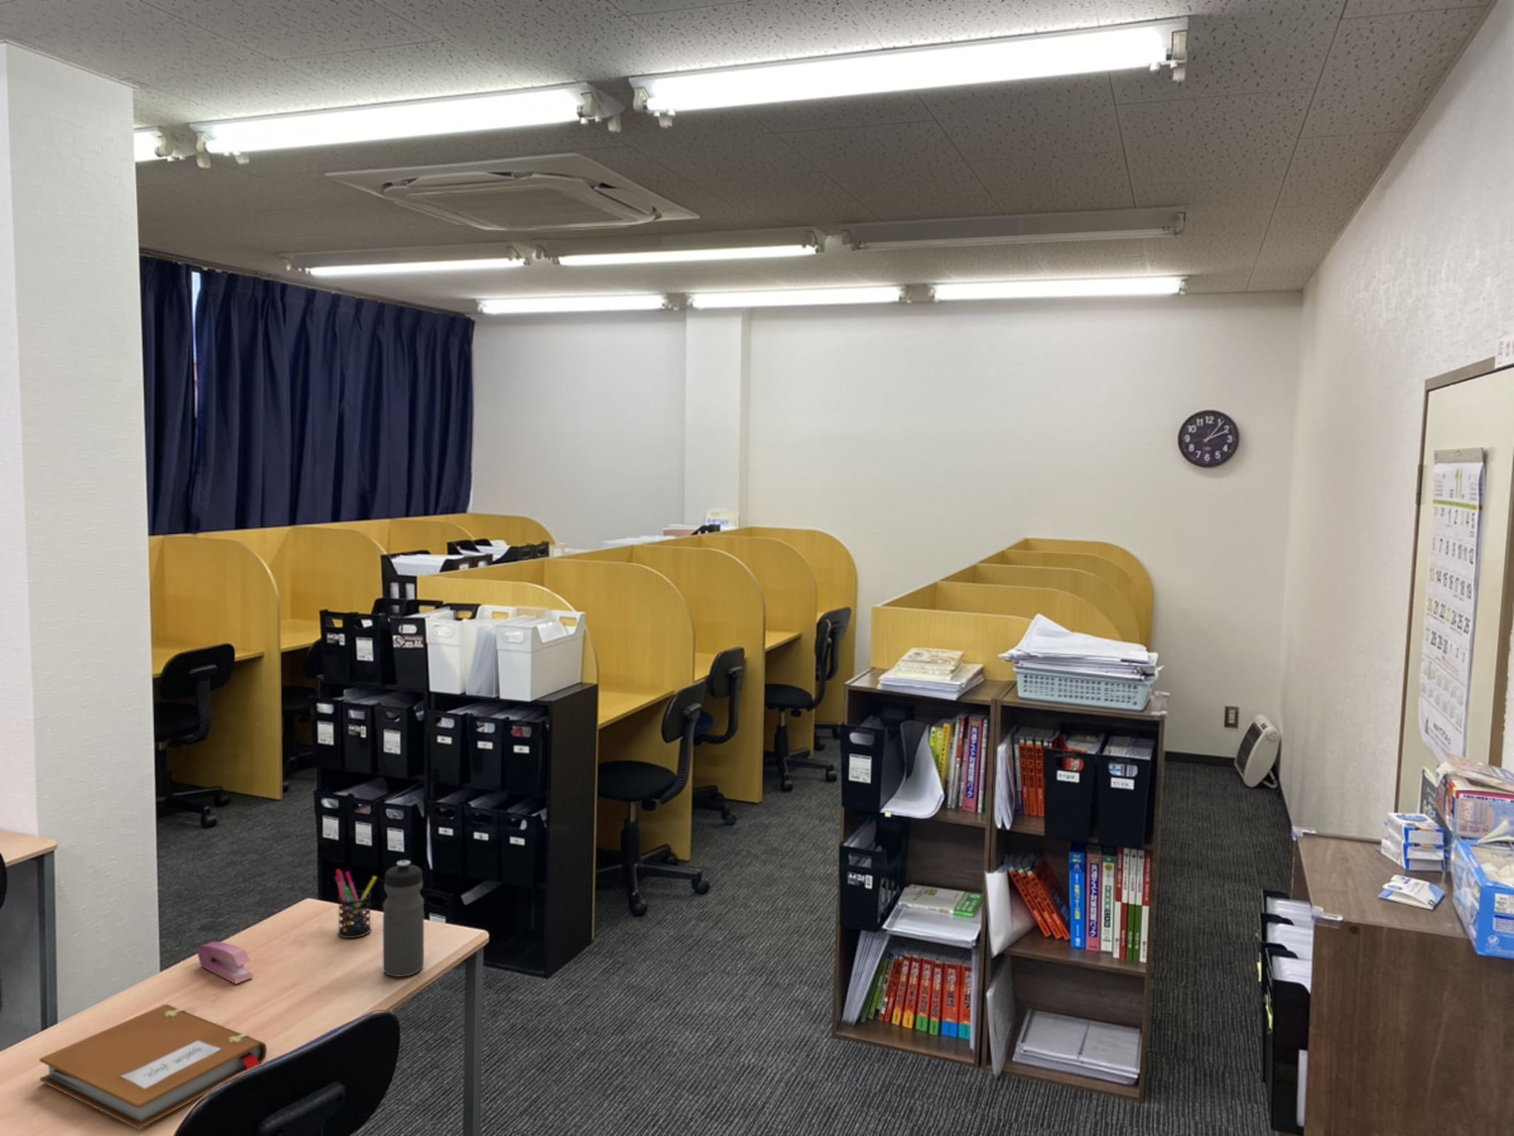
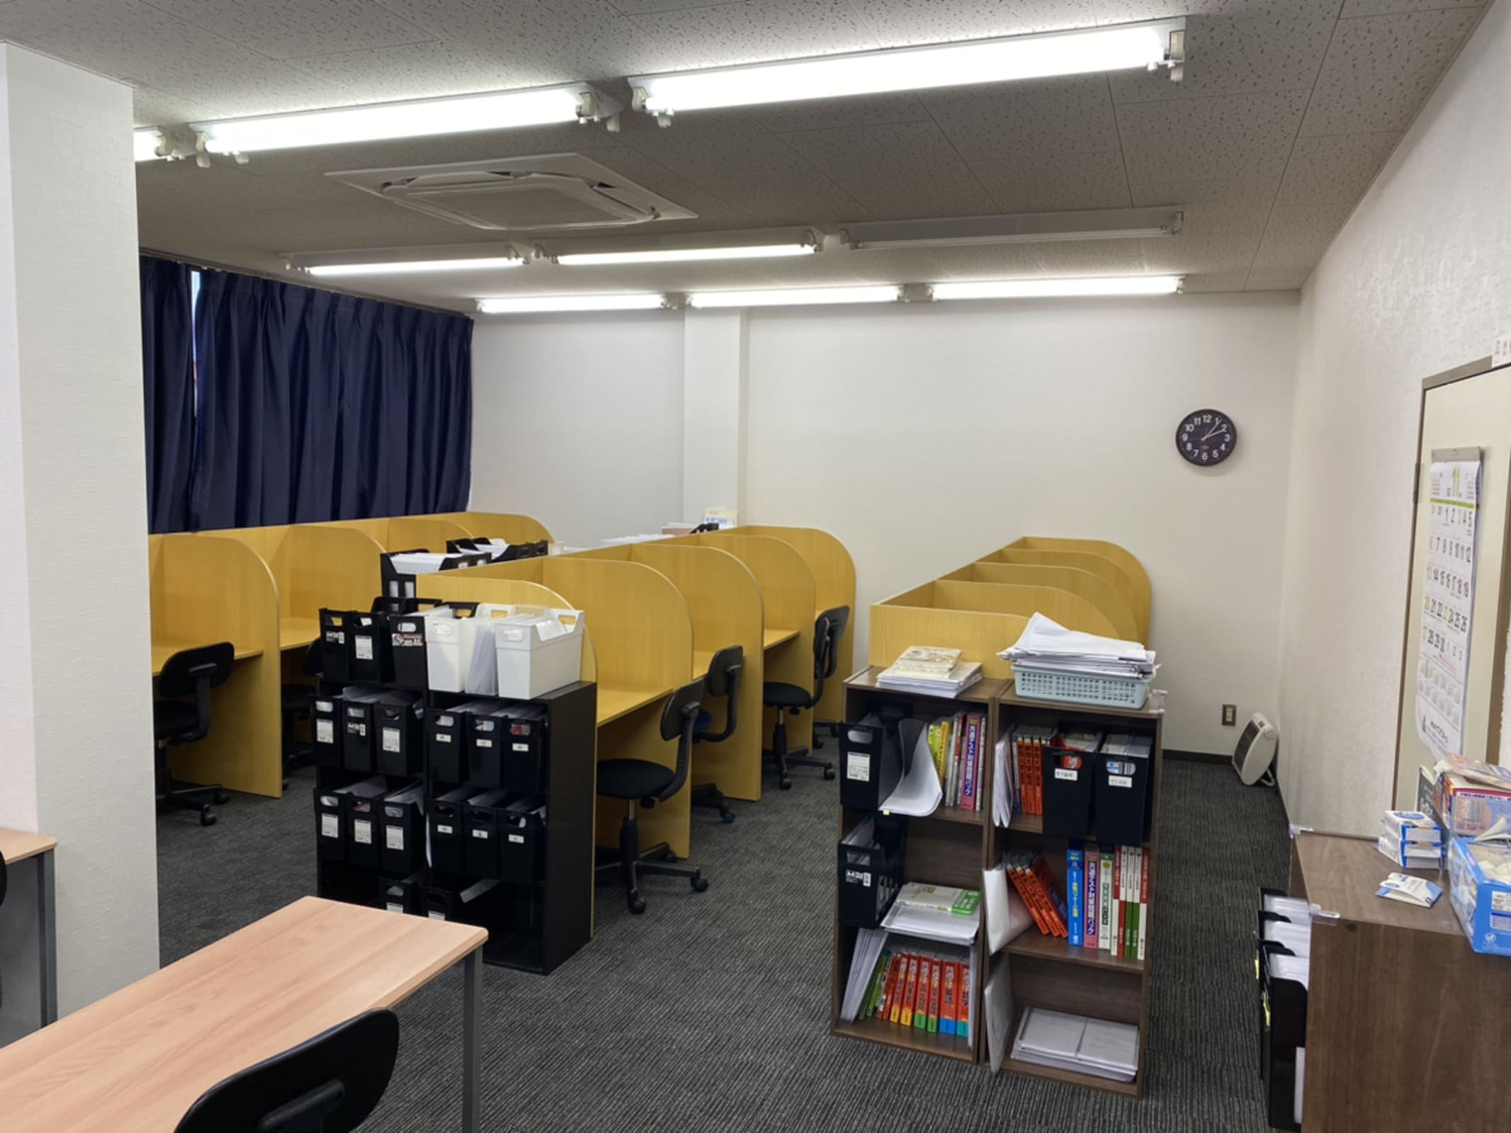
- water bottle (403, 915)
- pen holder (351, 902)
- notebook (159, 1061)
- stapler (224, 958)
